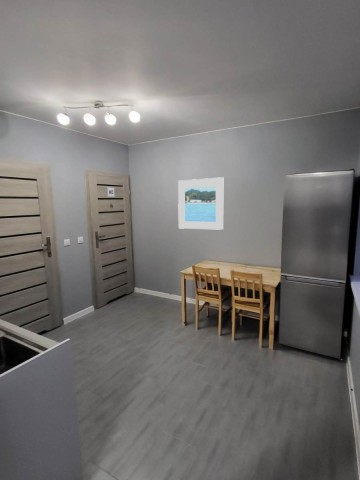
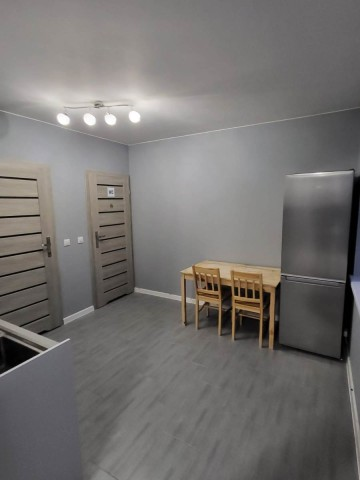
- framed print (199, 204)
